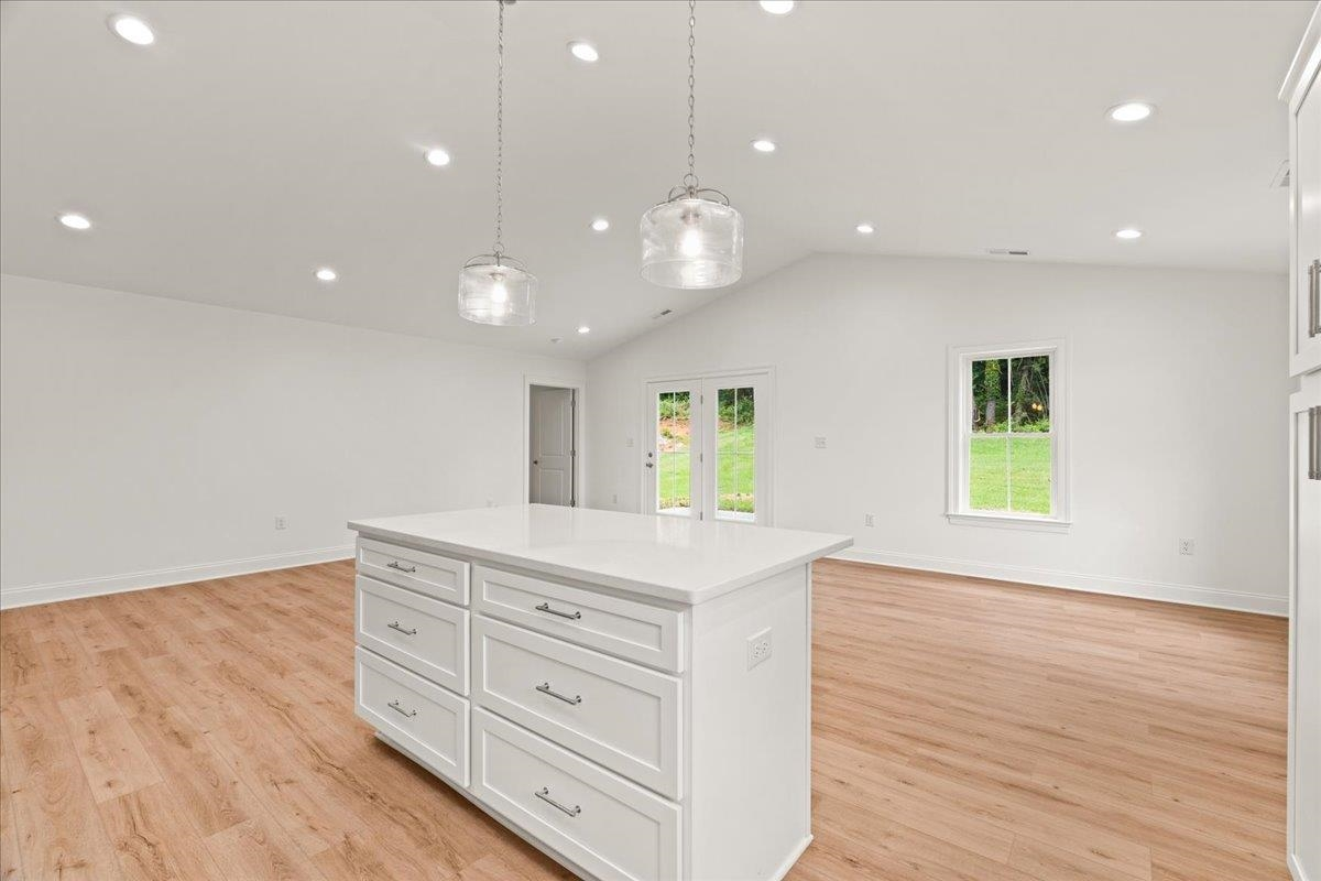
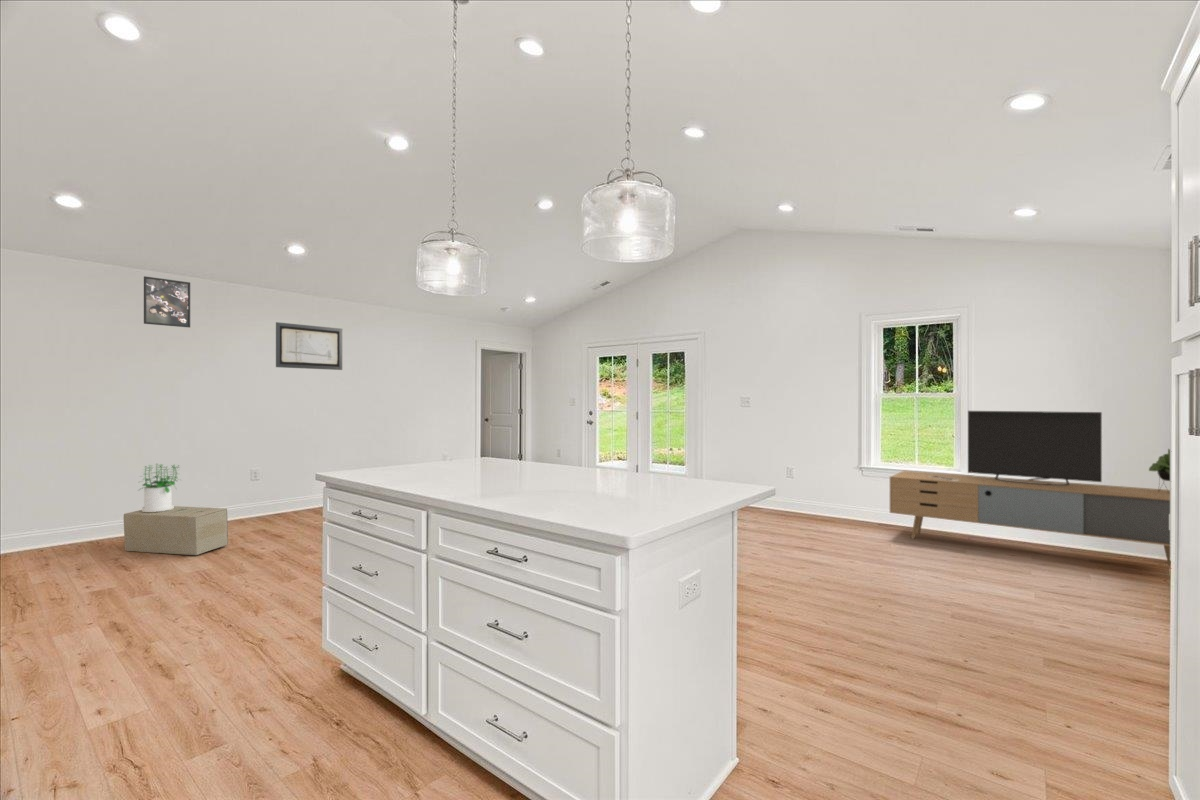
+ cardboard box (176, 529)
+ wall art (310, 347)
+ media console (1030, 481)
+ potted plant (160, 486)
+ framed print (167, 302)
